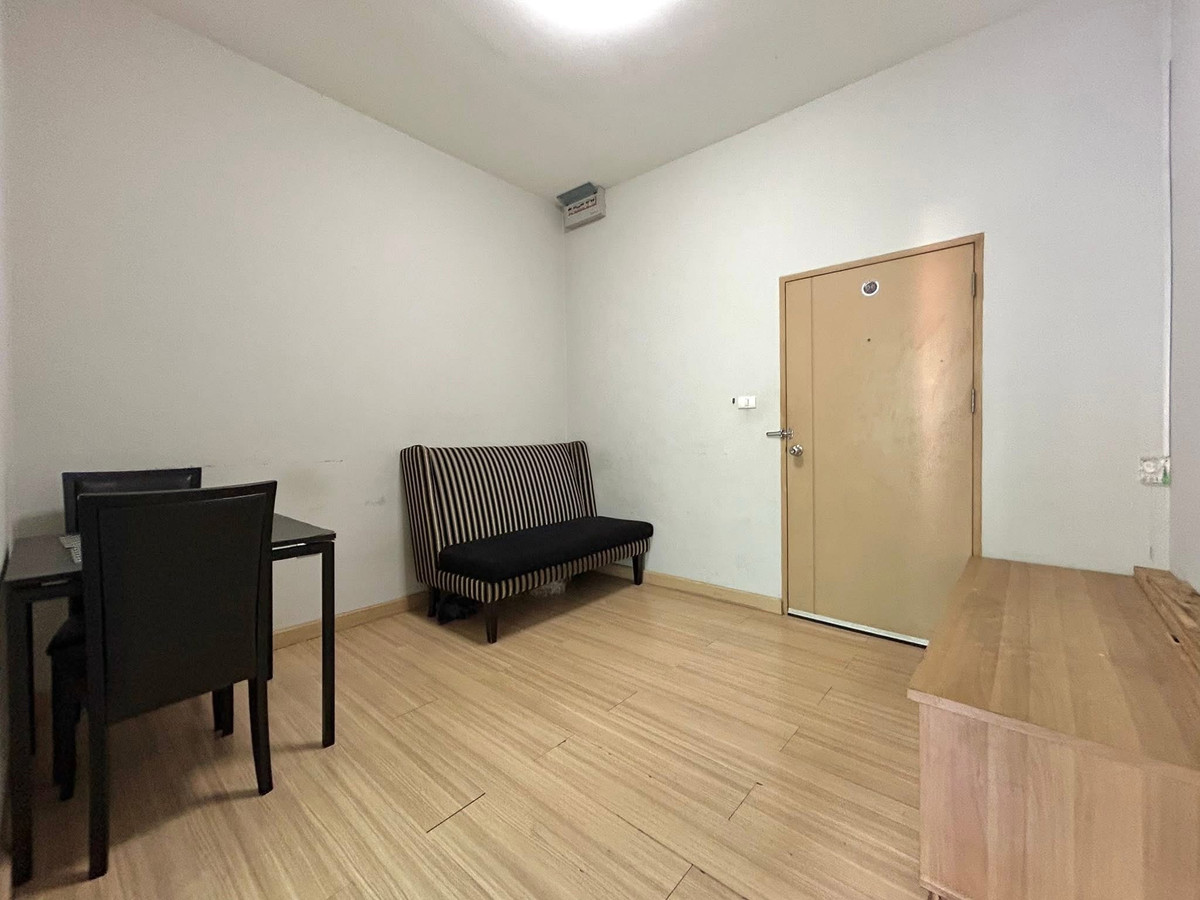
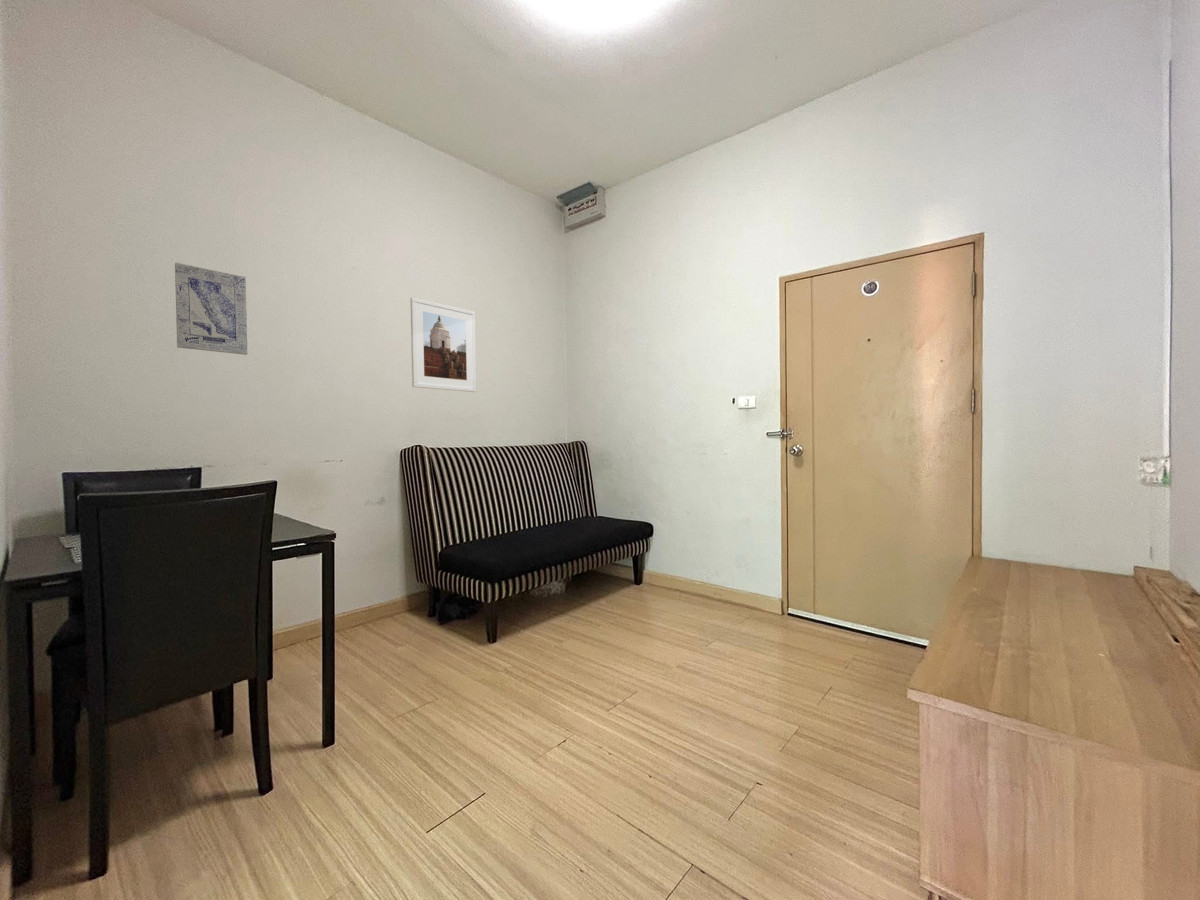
+ wall art (212, 310)
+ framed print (445, 347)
